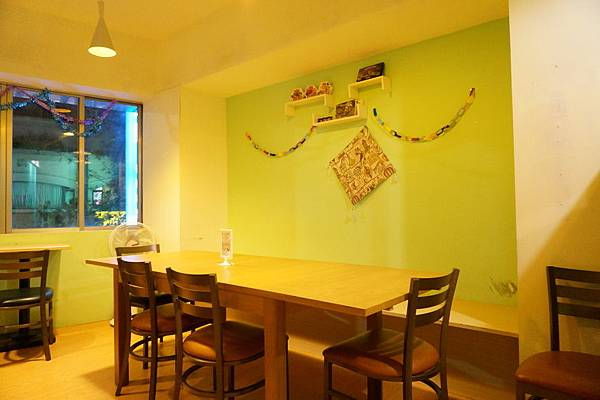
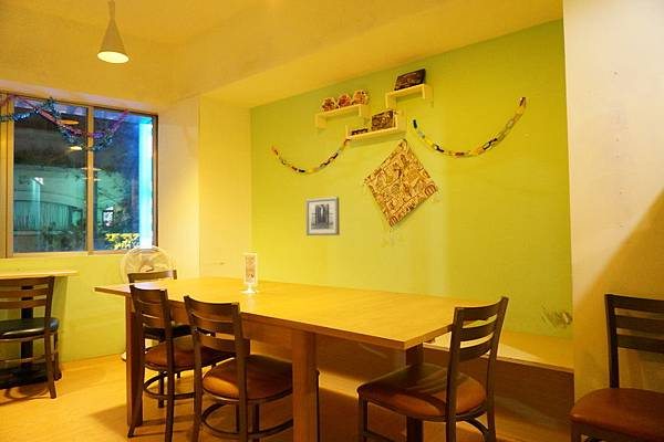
+ wall art (322, 217)
